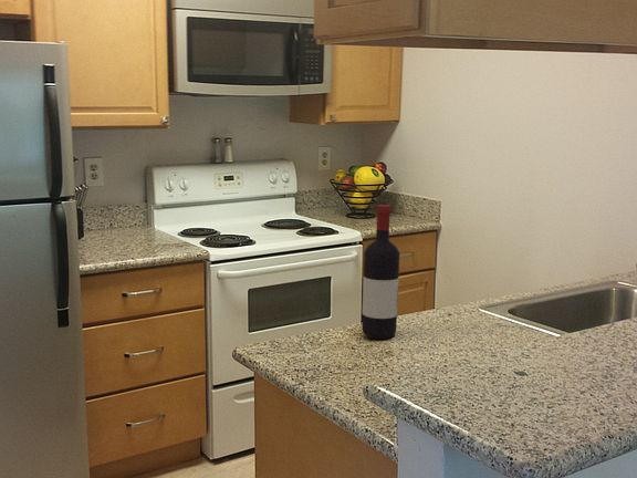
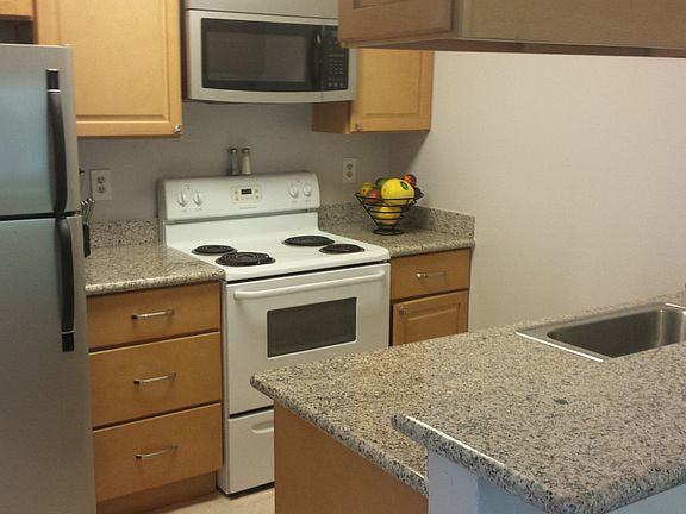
- wine bottle (380, 271)
